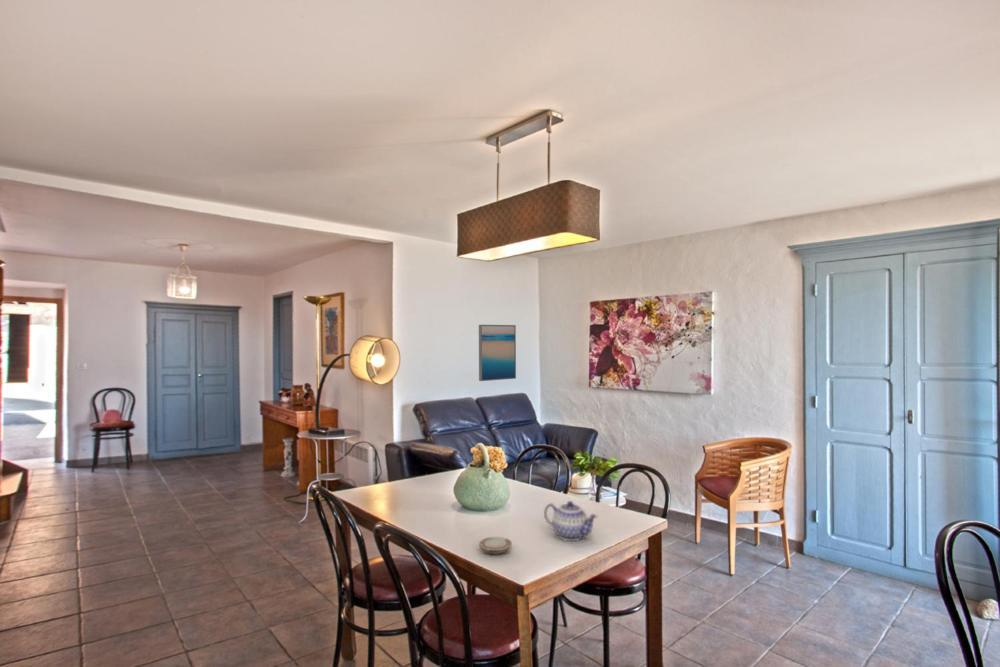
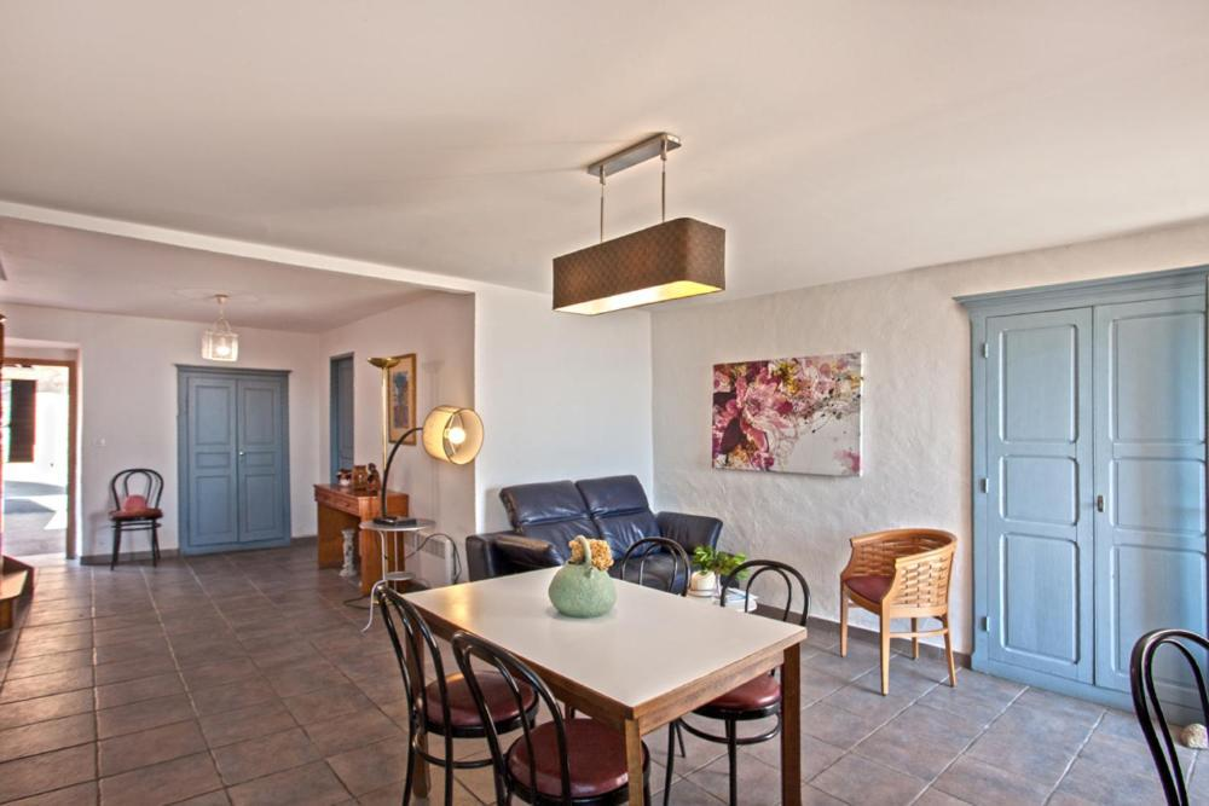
- teapot (570, 519)
- wall art (497, 352)
- plate (495, 546)
